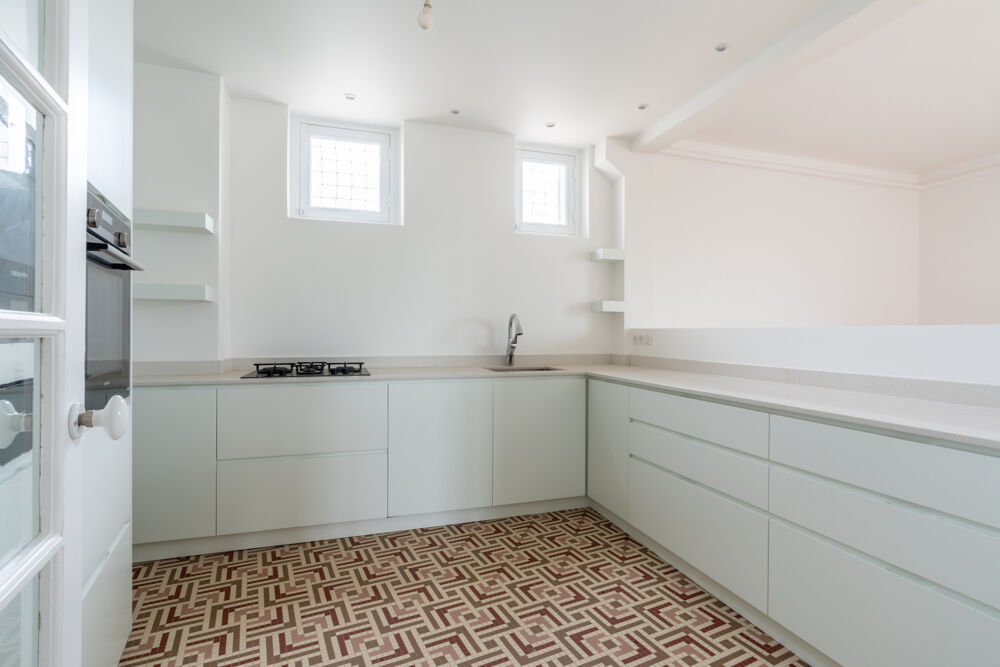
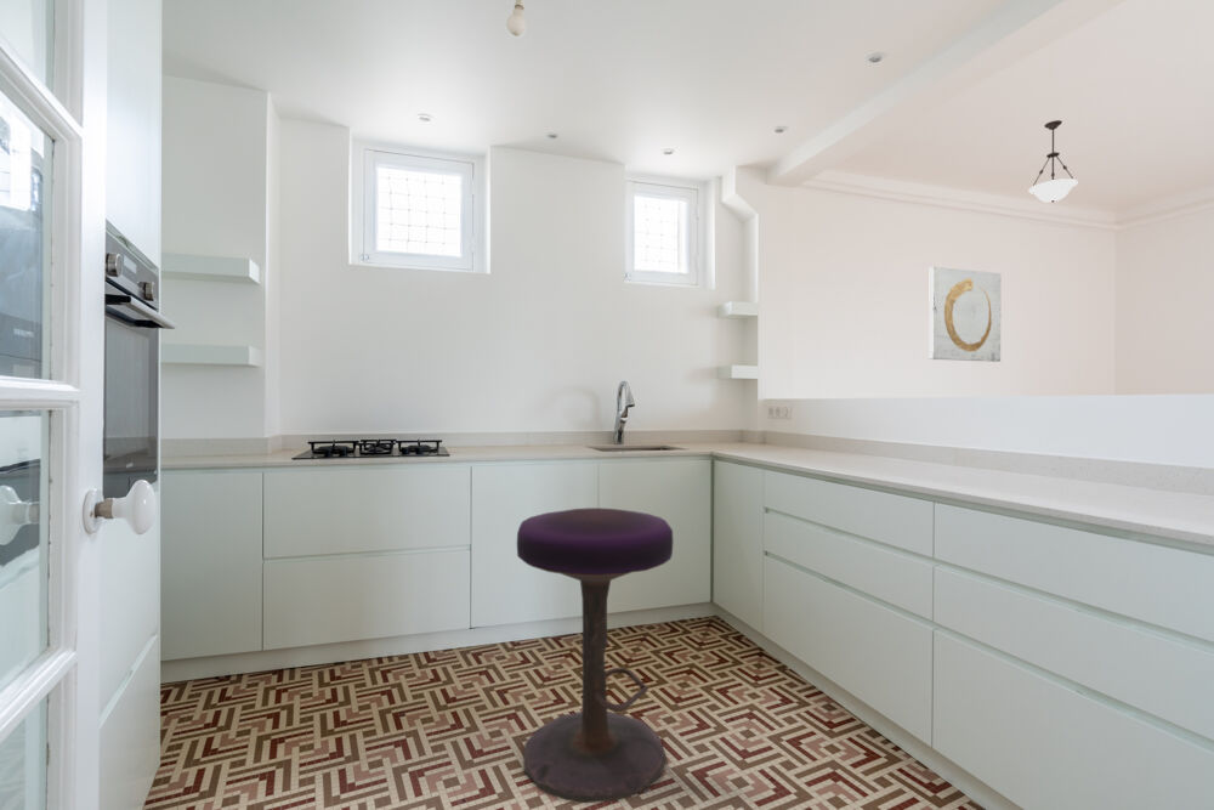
+ pendant light (1053, 163)
+ stool (594, 633)
+ wall art (965, 315)
